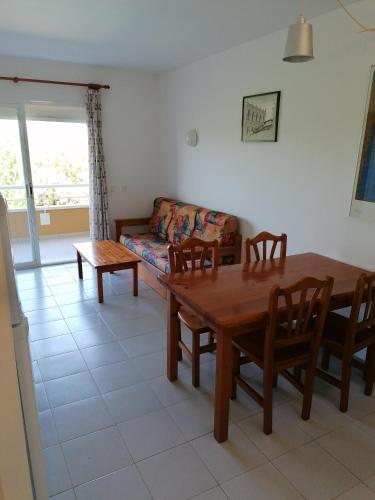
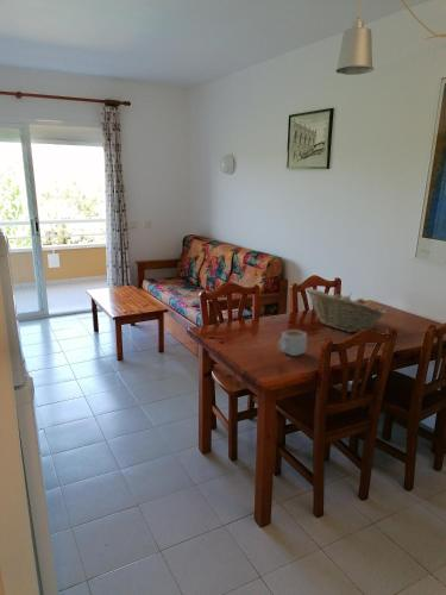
+ mug (289, 344)
+ fruit basket (343, 306)
